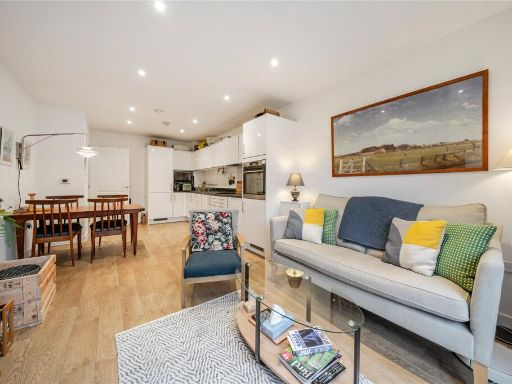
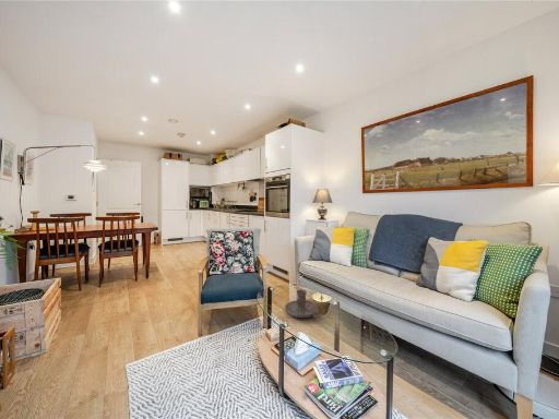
+ candle holder (304, 303)
